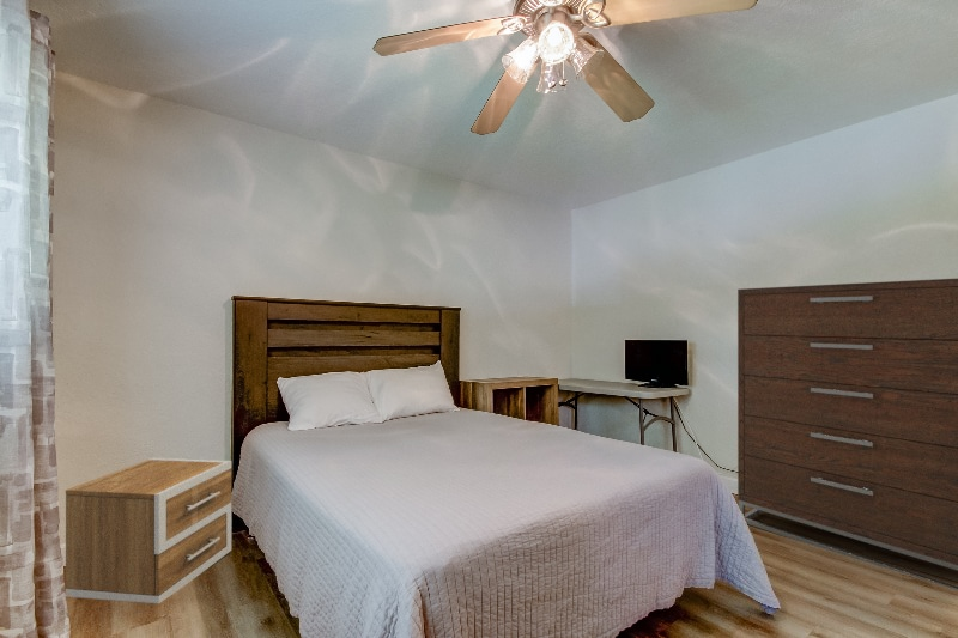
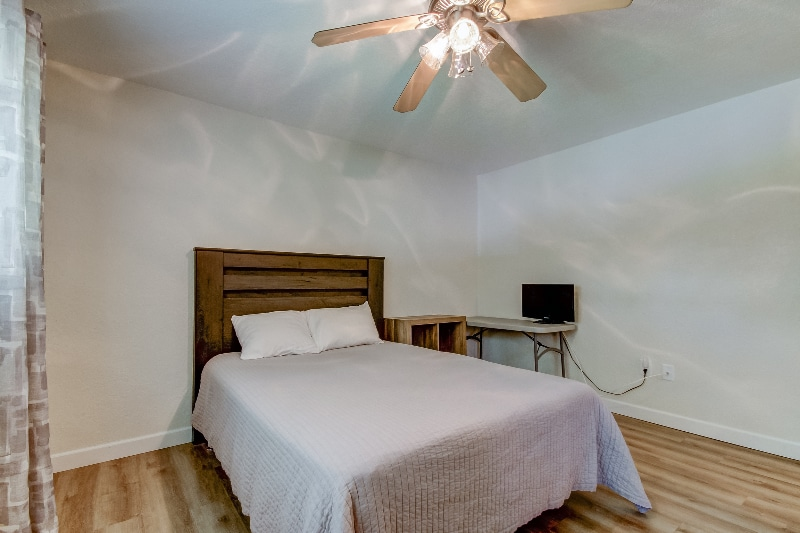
- nightstand (156, 522)
- dresser (856, 414)
